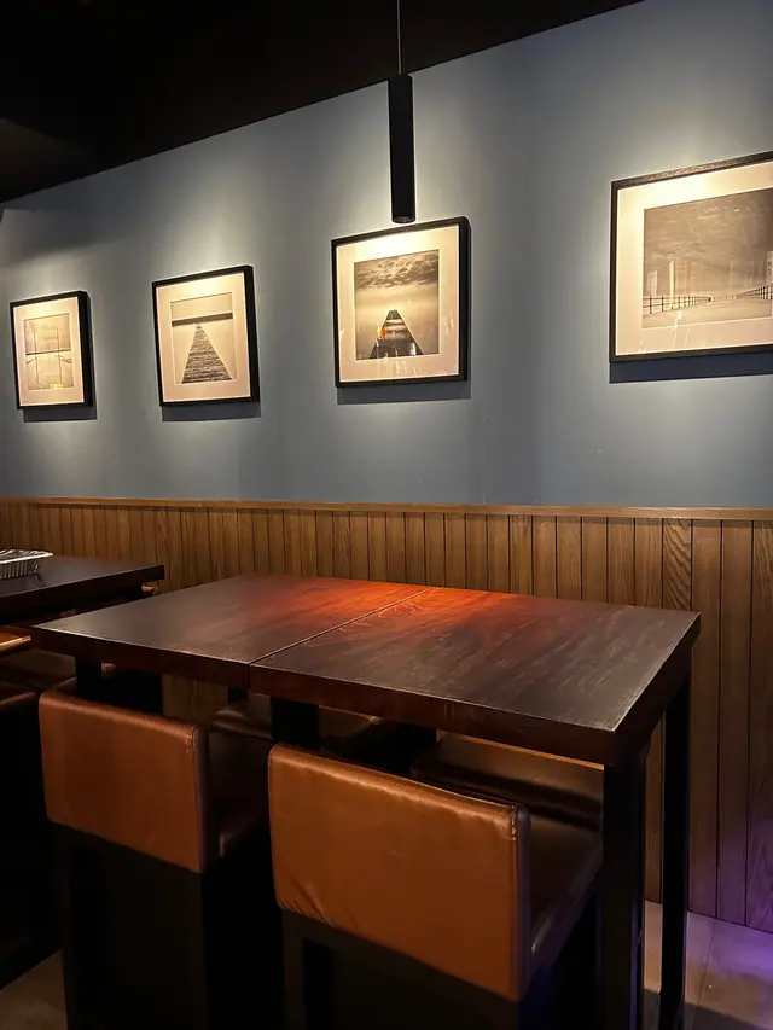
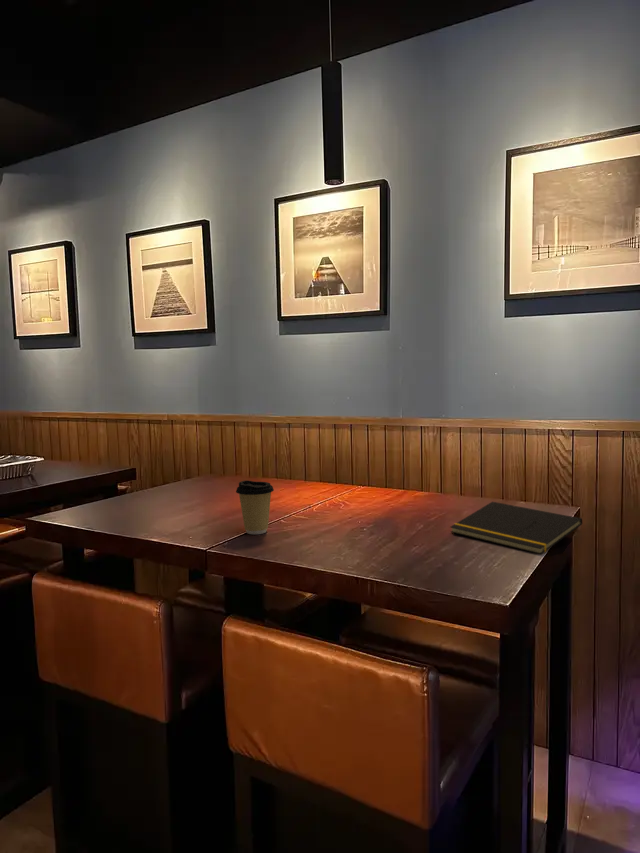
+ coffee cup (255, 507)
+ notepad (514, 525)
